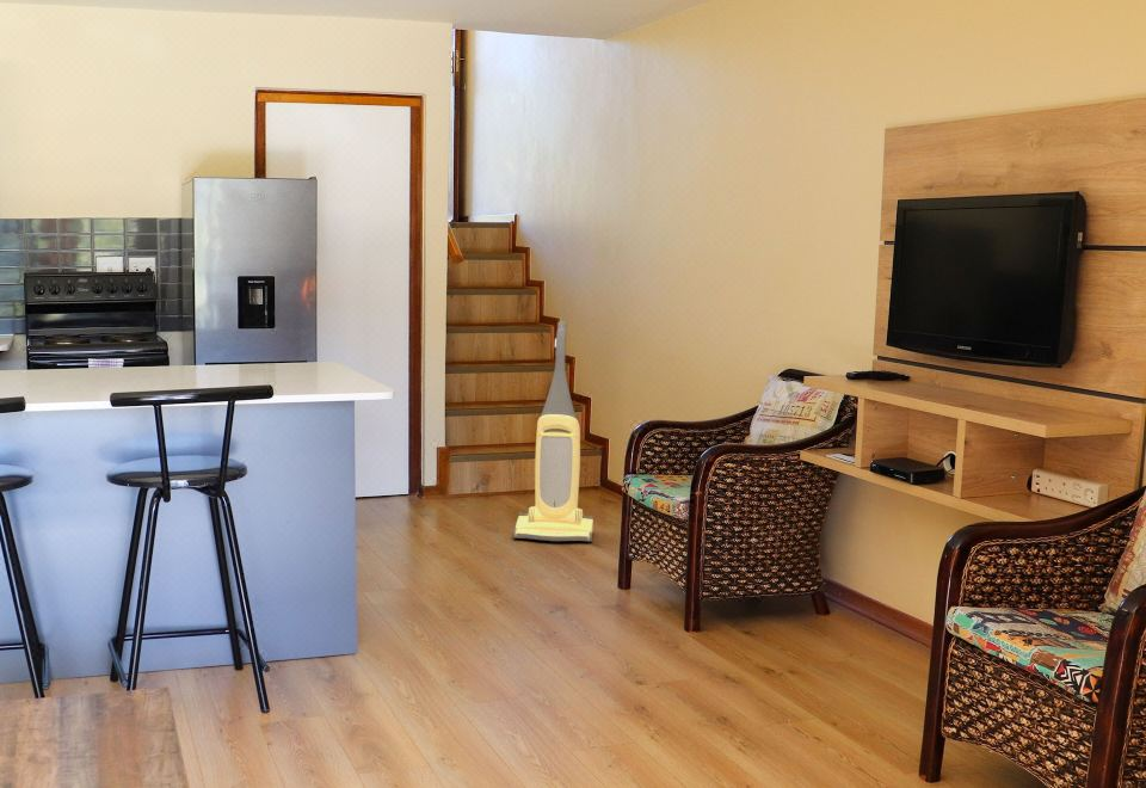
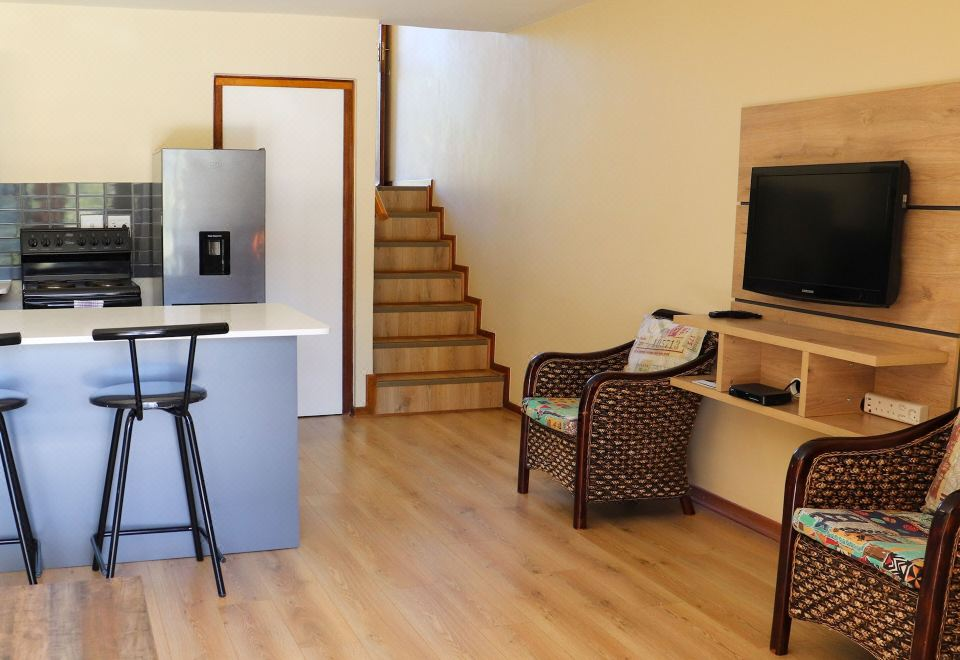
- vacuum cleaner (556, 430)
